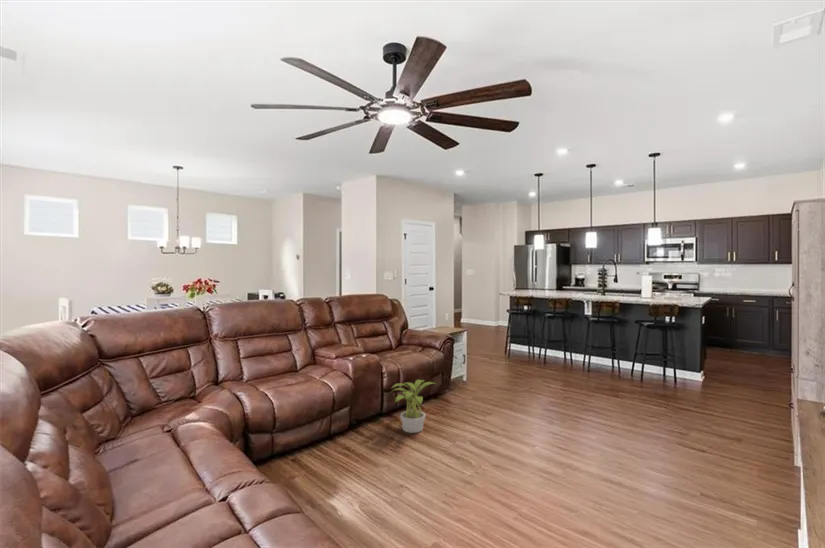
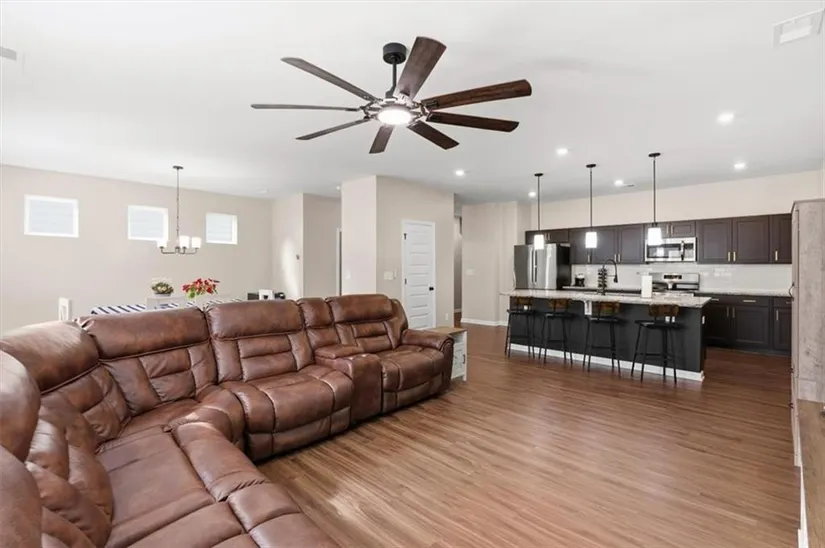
- potted plant (412, 406)
